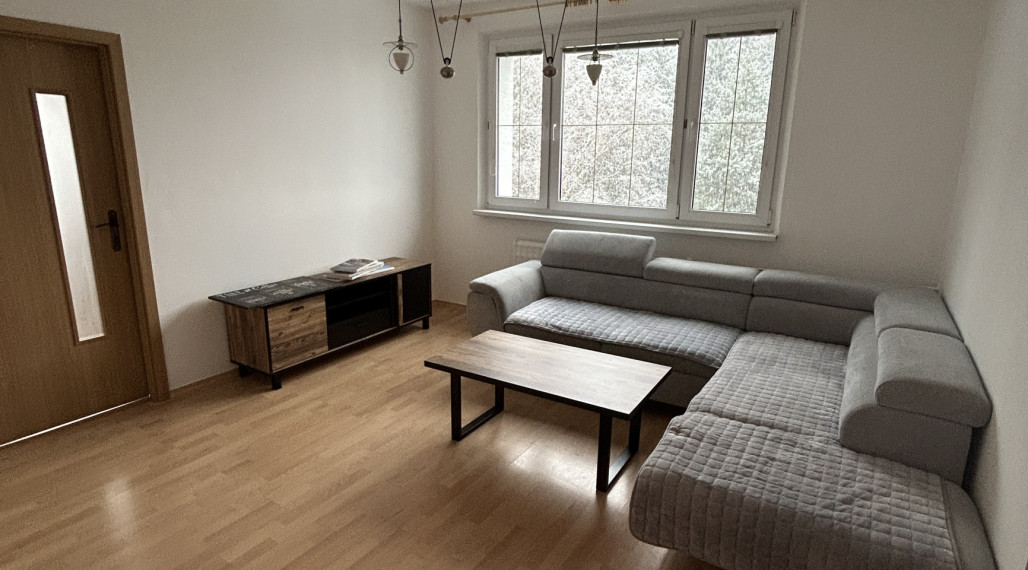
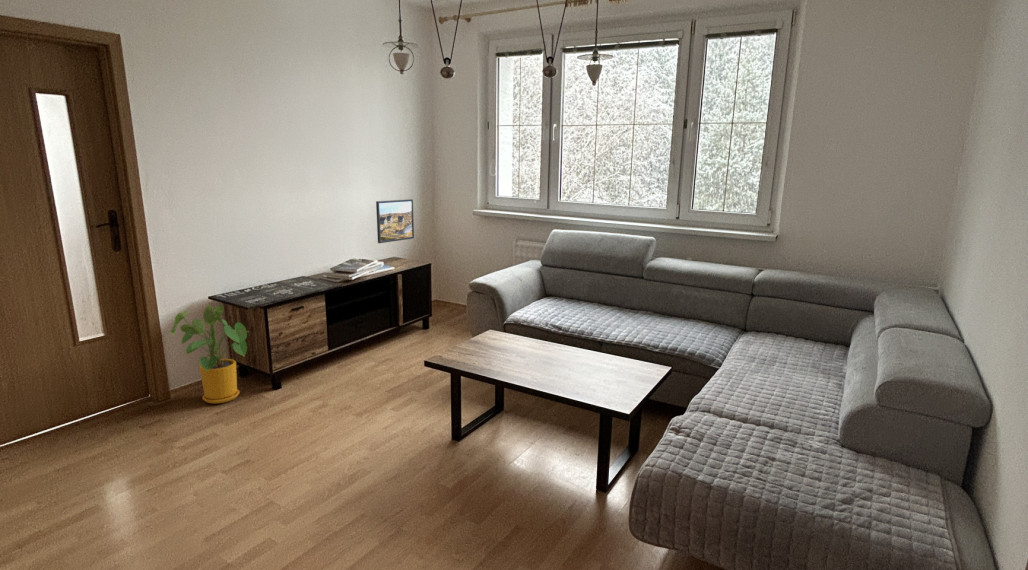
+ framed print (395, 220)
+ house plant (212, 355)
